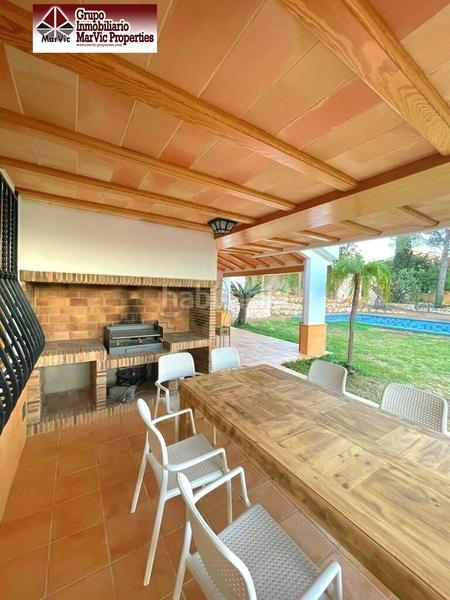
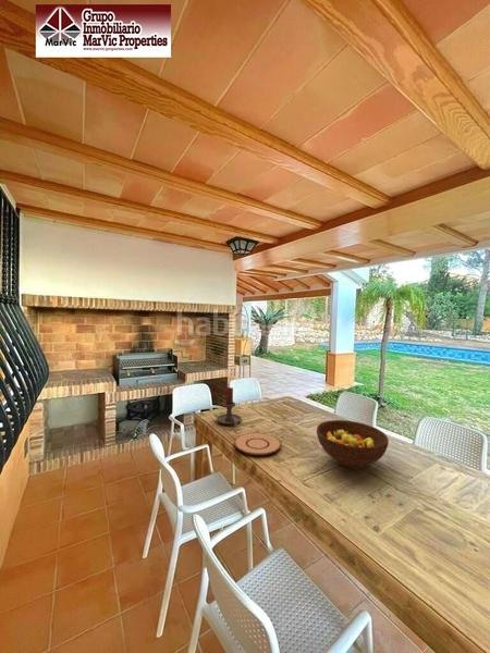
+ plate (257, 443)
+ fruit bowl (350, 447)
+ candle holder (230, 405)
